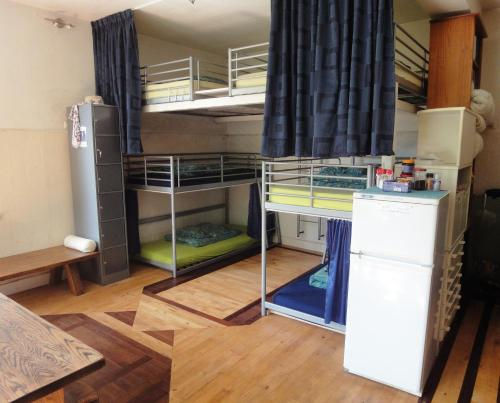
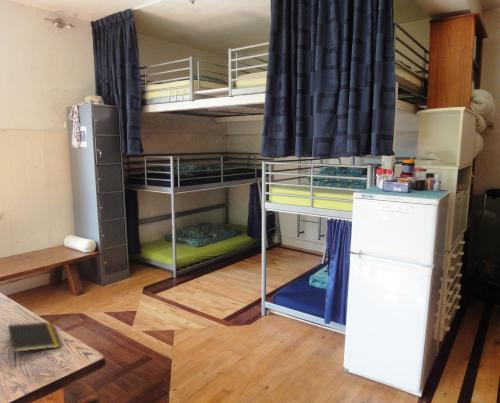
+ notepad (34, 335)
